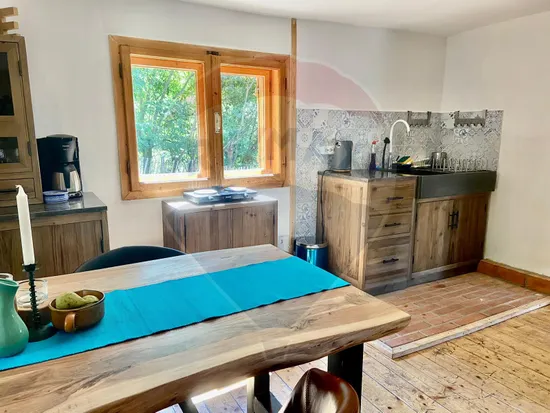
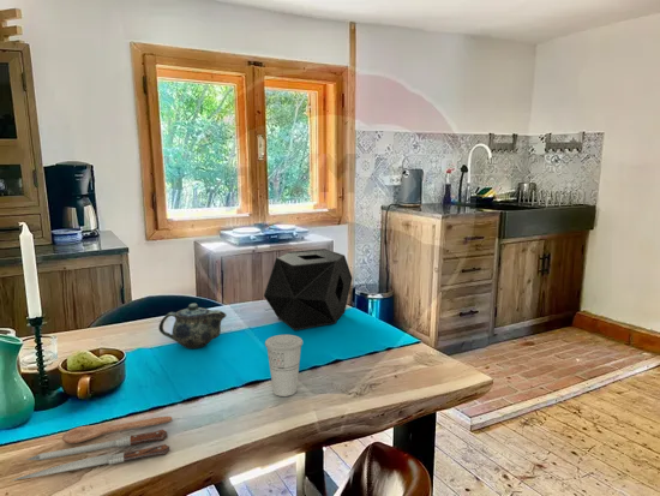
+ spoon (100, 443)
+ speaker (311, 286)
+ chinaware (192, 323)
+ cup (284, 365)
